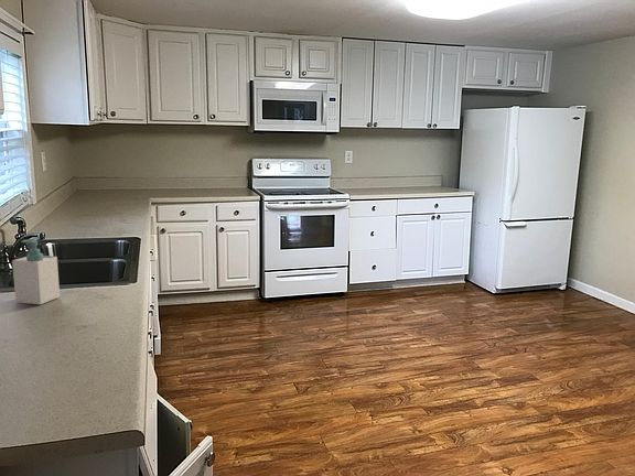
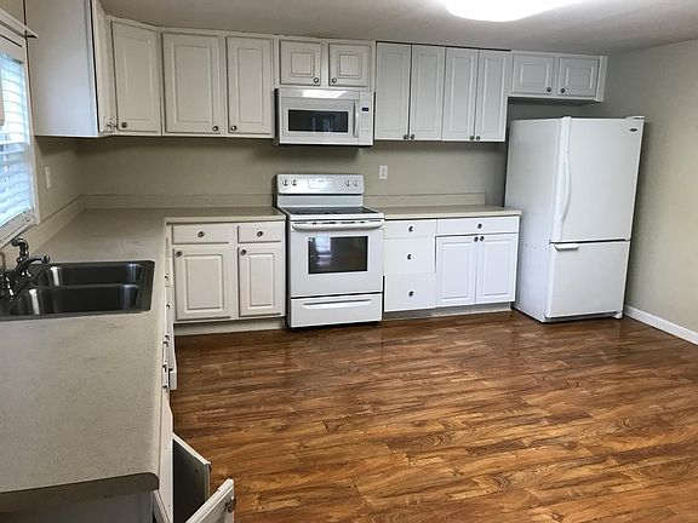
- soap bottle (35, 269)
